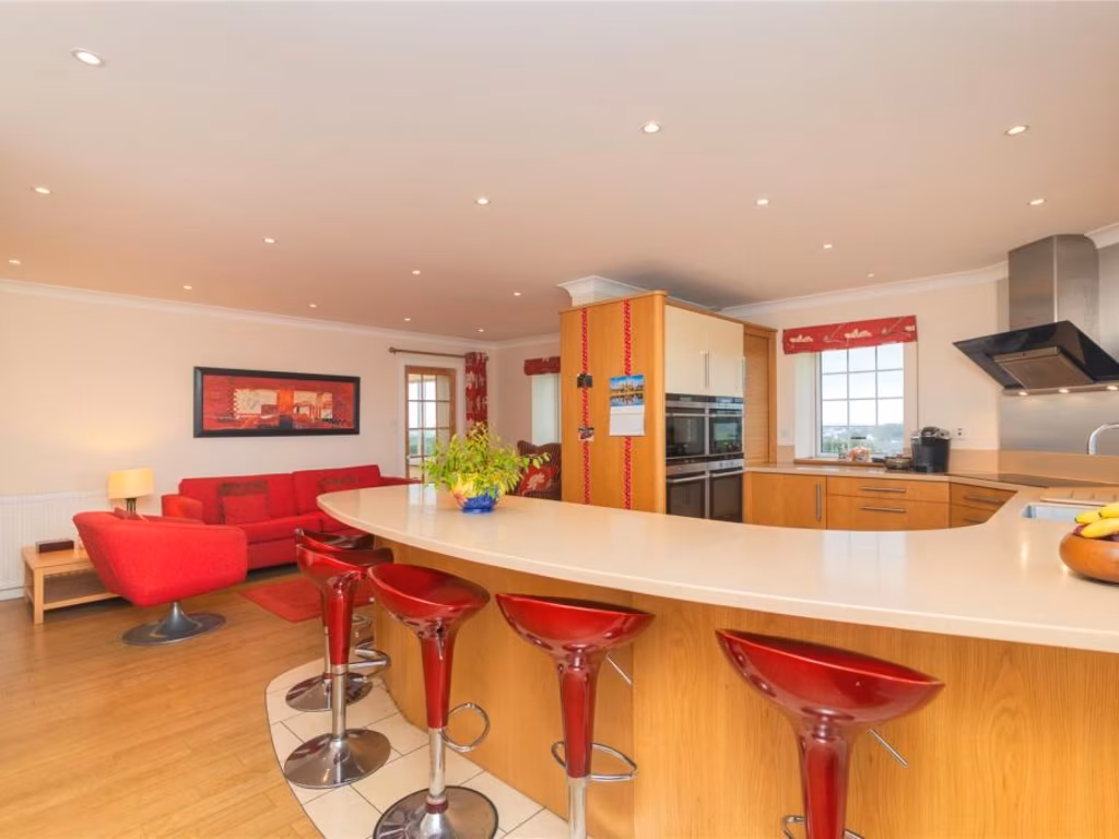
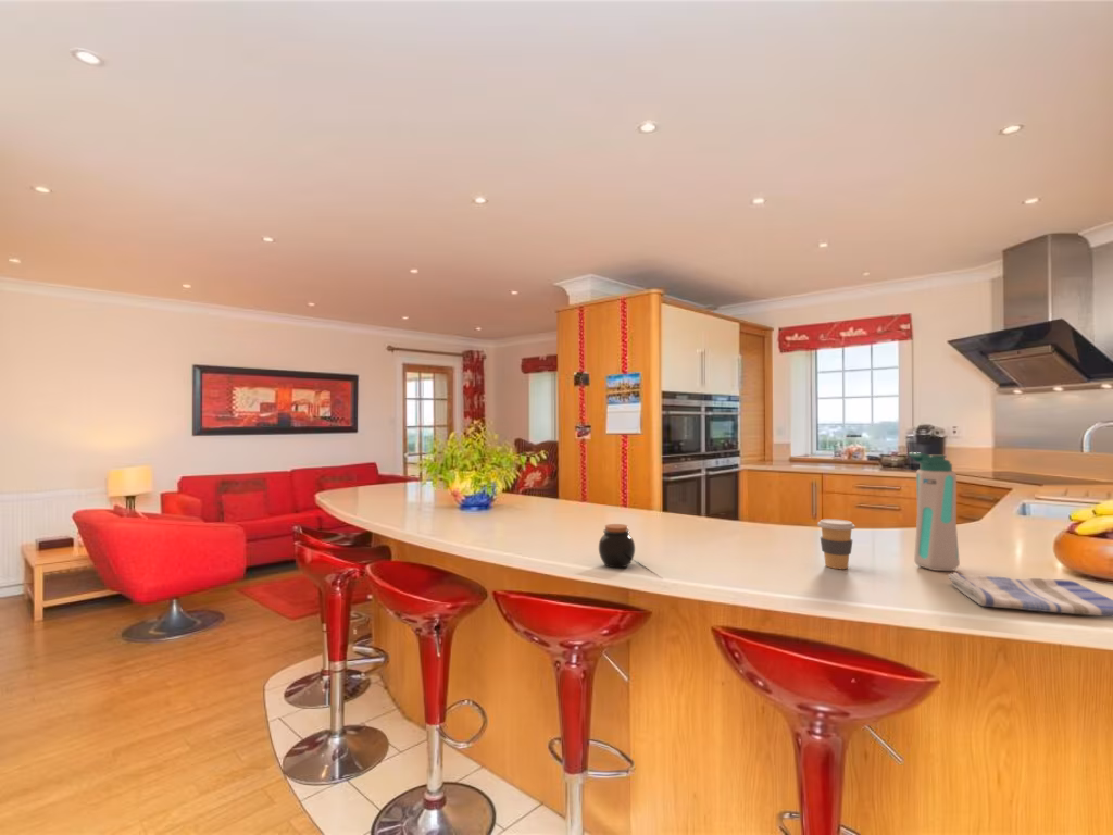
+ jar (616, 545)
+ water bottle (934, 510)
+ dish towel (1030, 593)
+ coffee cup (836, 544)
